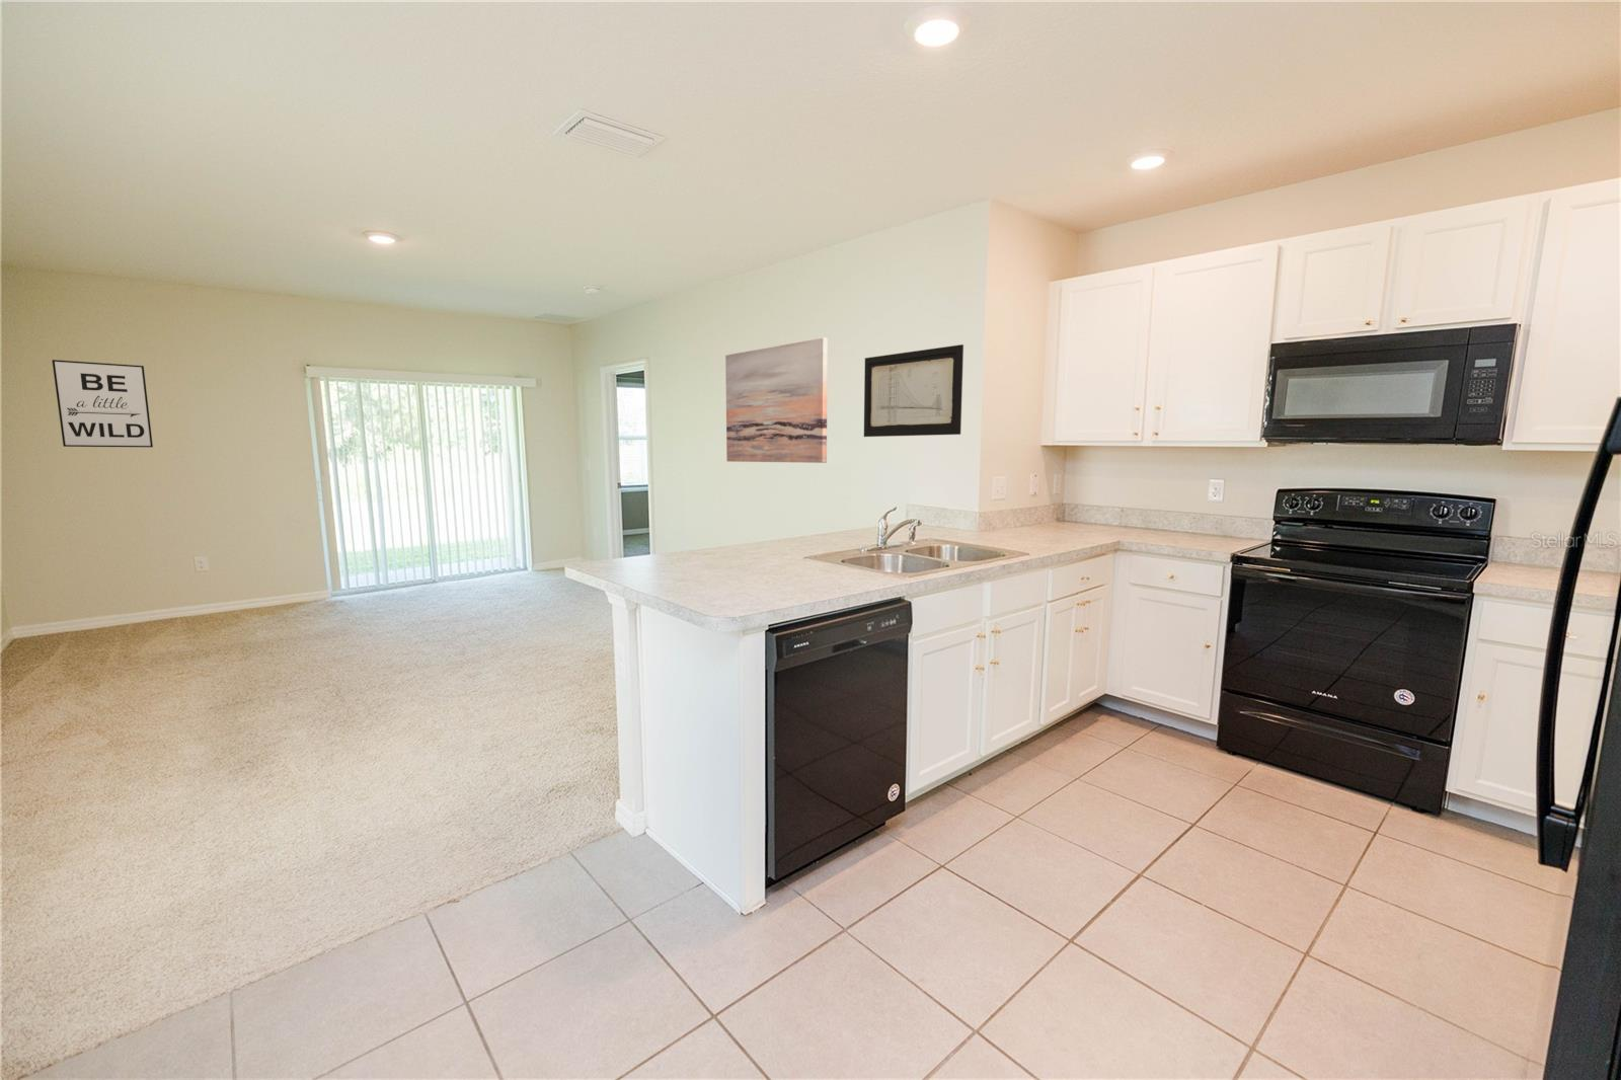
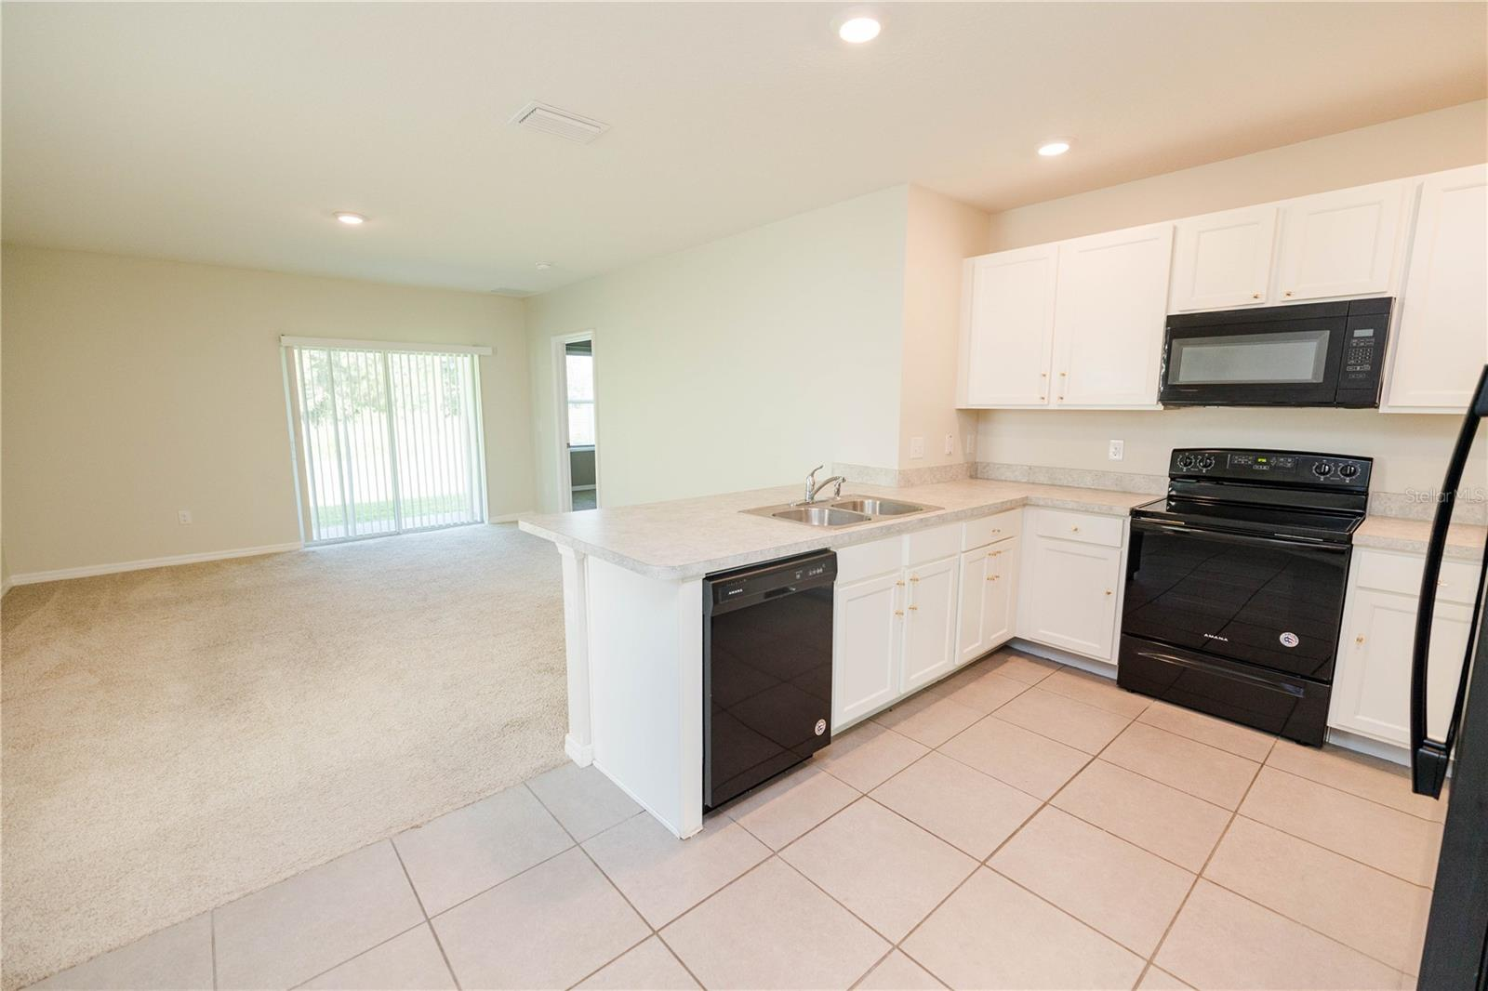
- wall art (773, 405)
- wall art (910, 393)
- wall art (105, 405)
